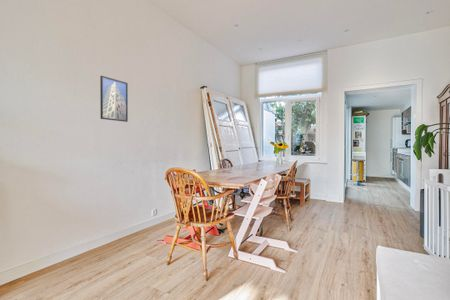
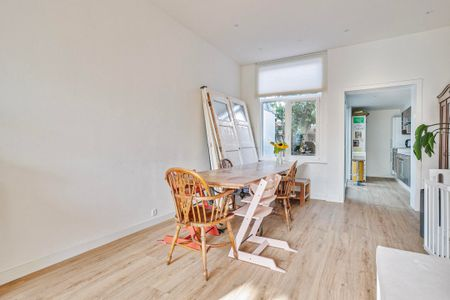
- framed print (114, 99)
